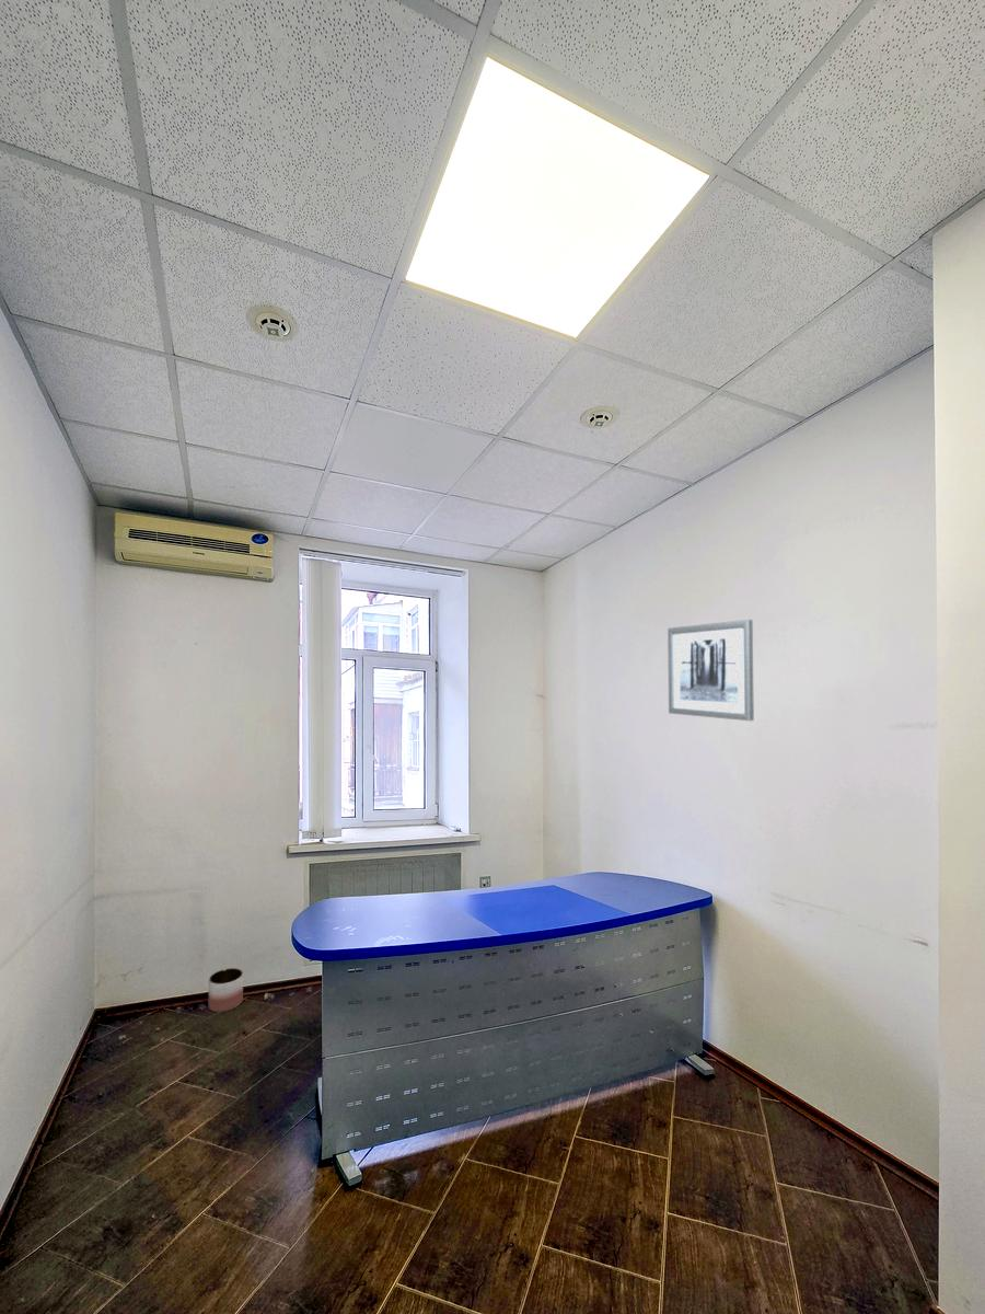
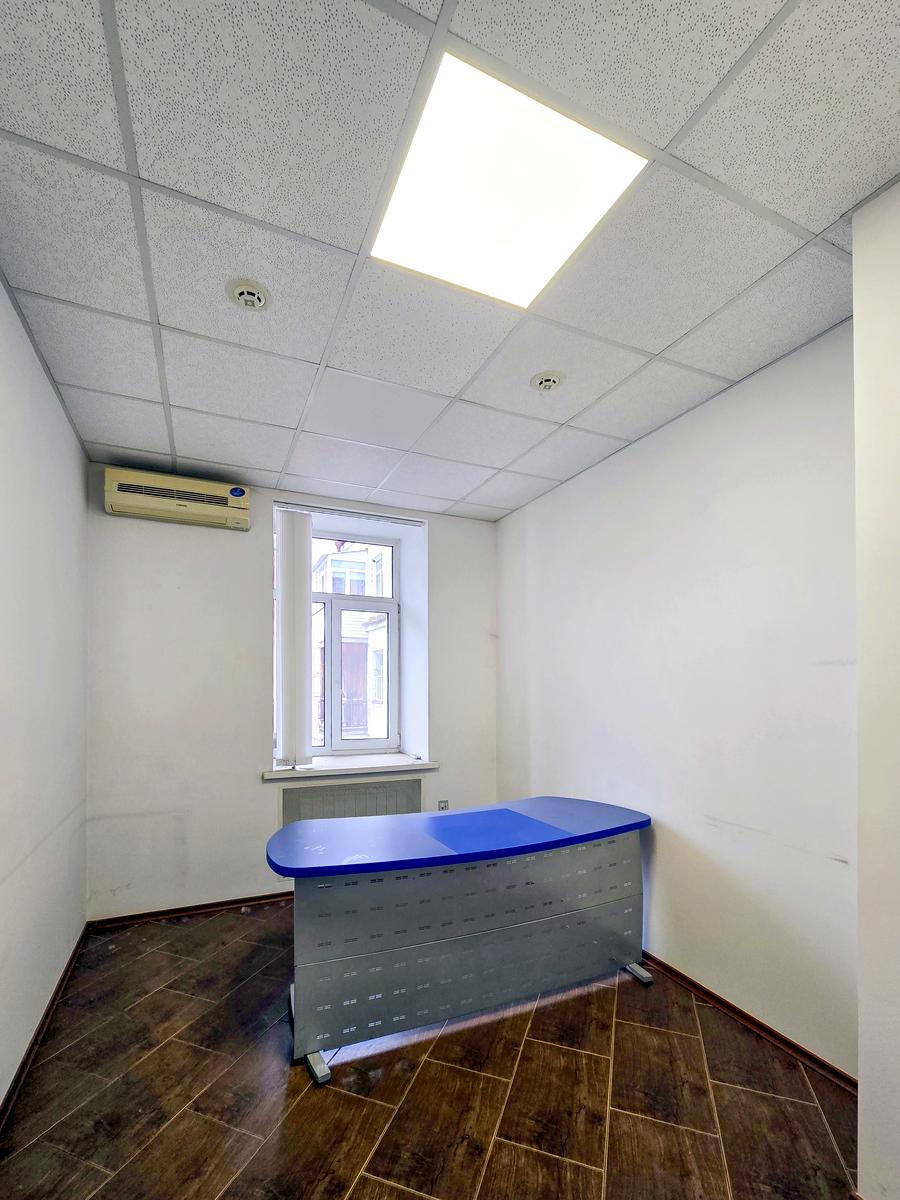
- planter (225, 990)
- wall art (706, 670)
